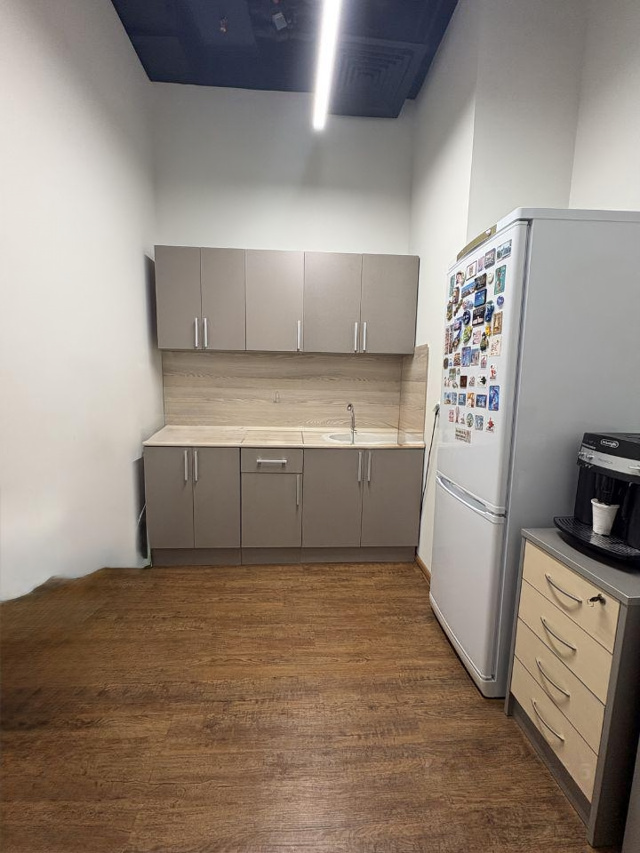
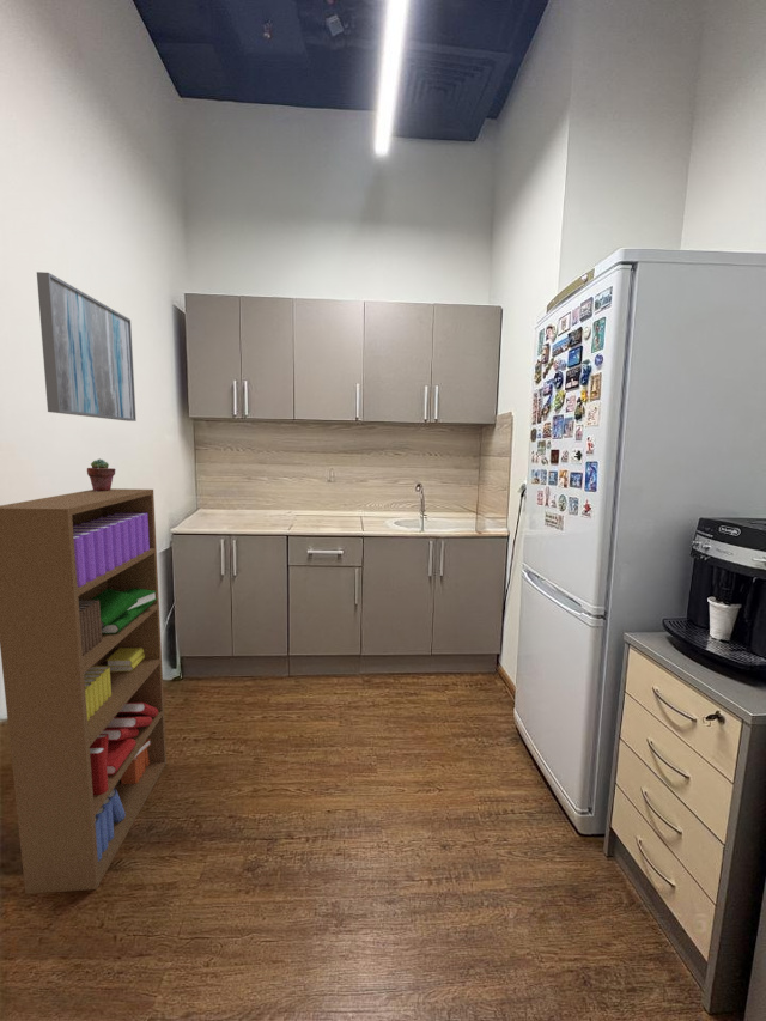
+ bookshelf (101, 664)
+ wall art (95, 359)
+ potted succulent (101, 474)
